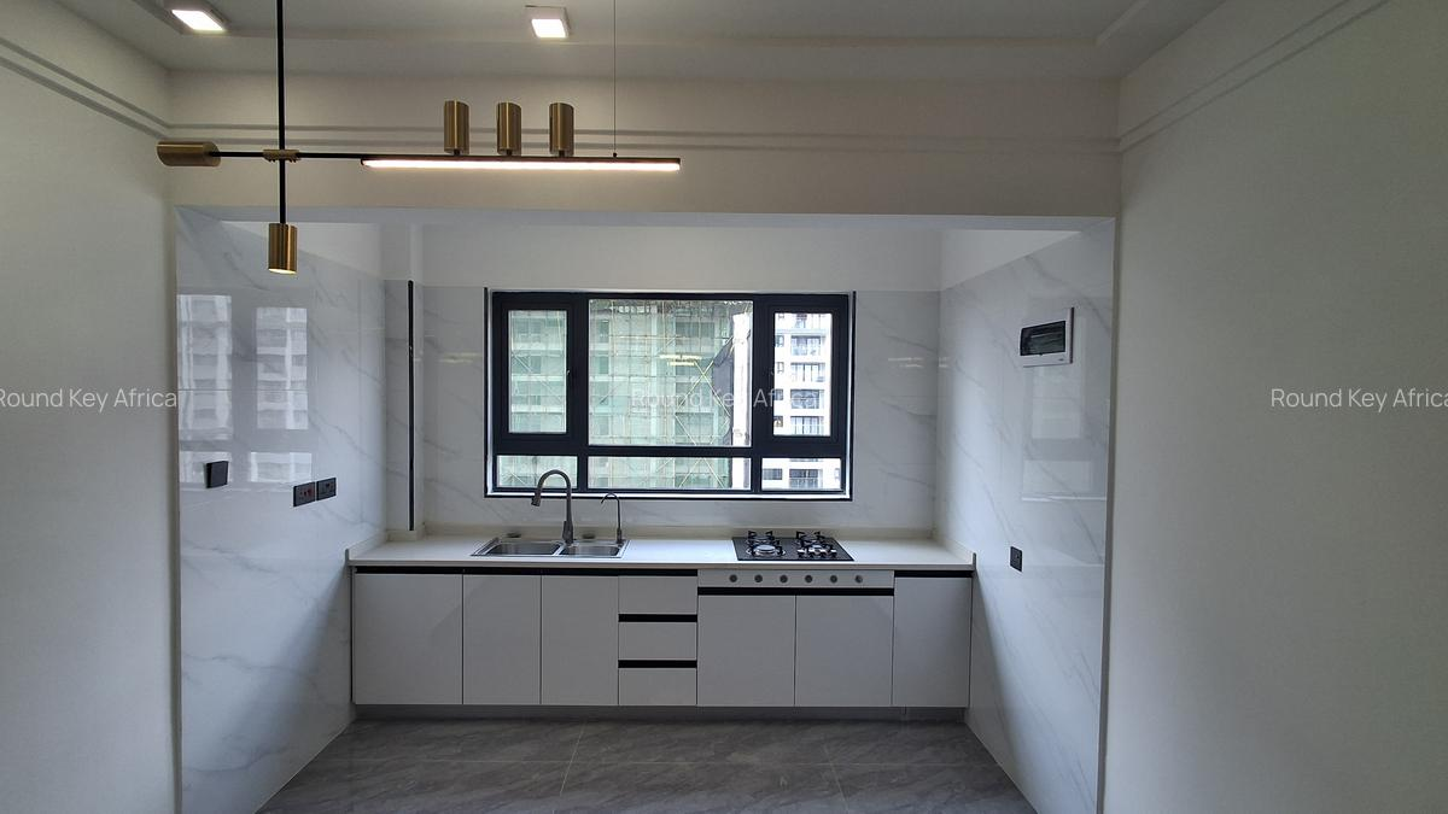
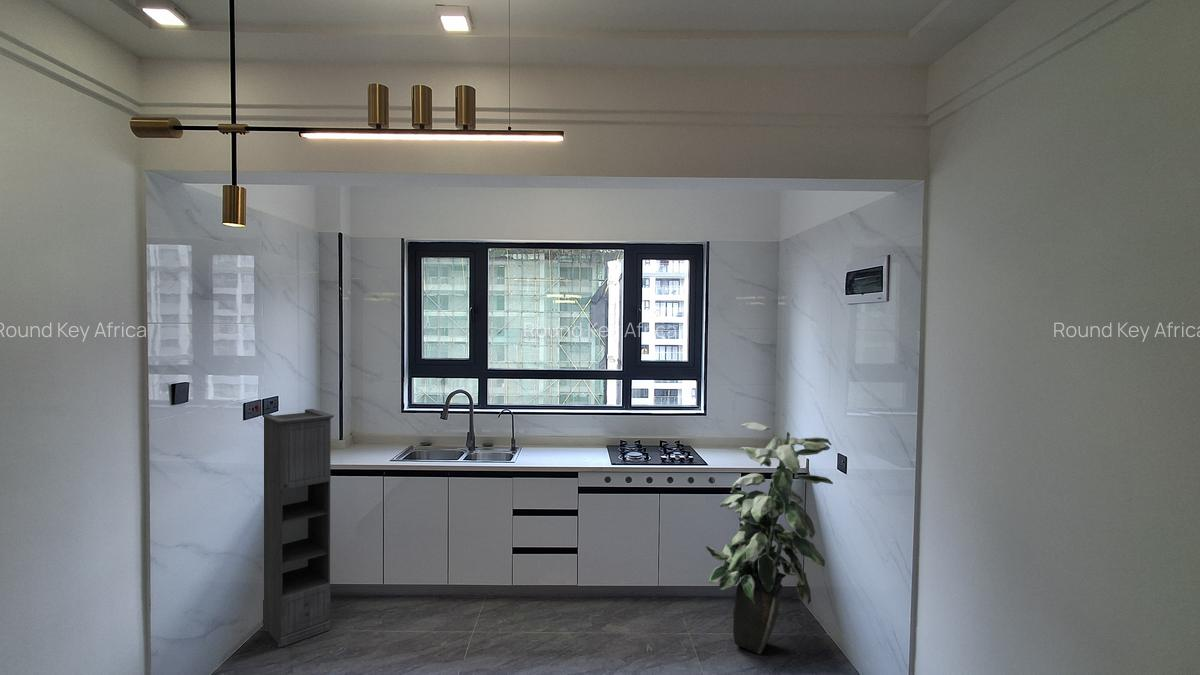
+ indoor plant (766, 535)
+ storage cabinet (296, 521)
